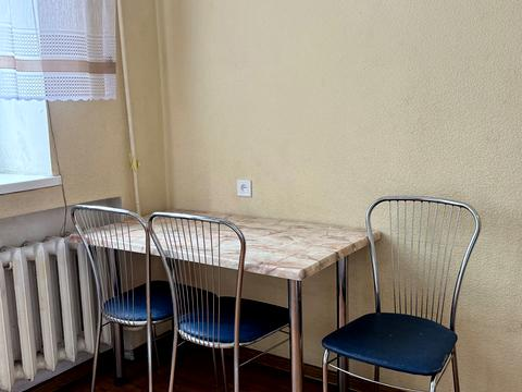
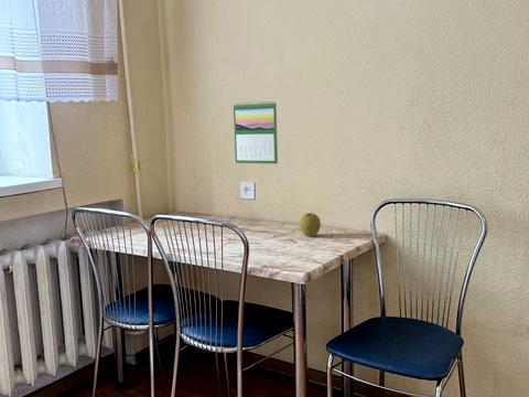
+ fruit (310, 224)
+ calendar (255, 132)
